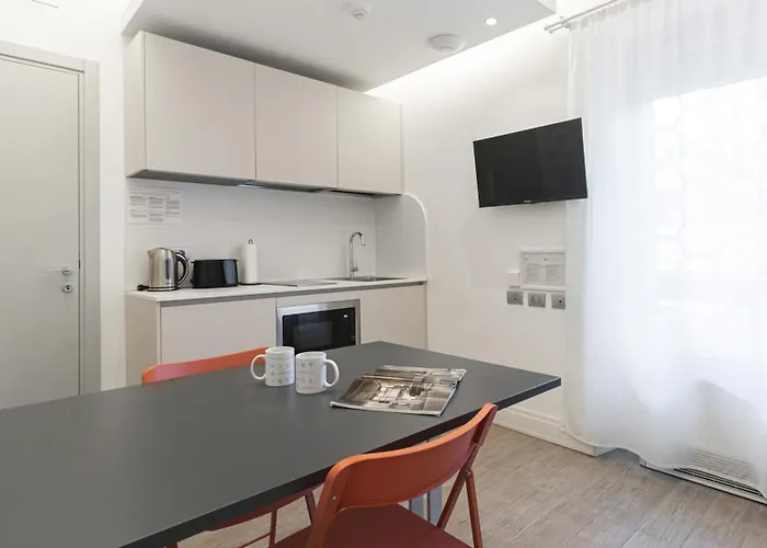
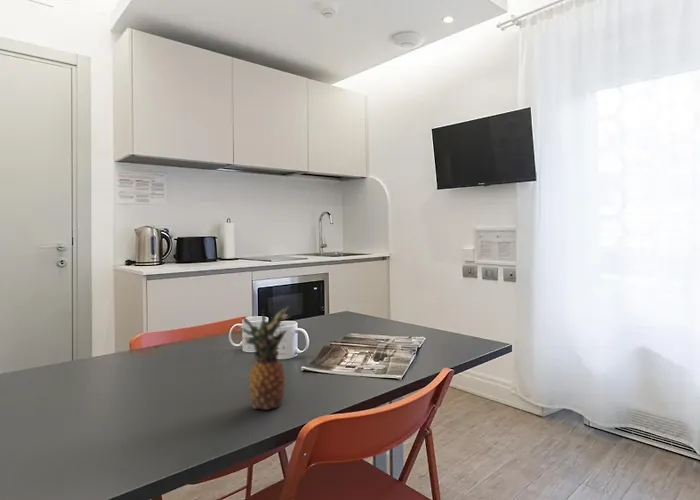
+ fruit (264, 357)
